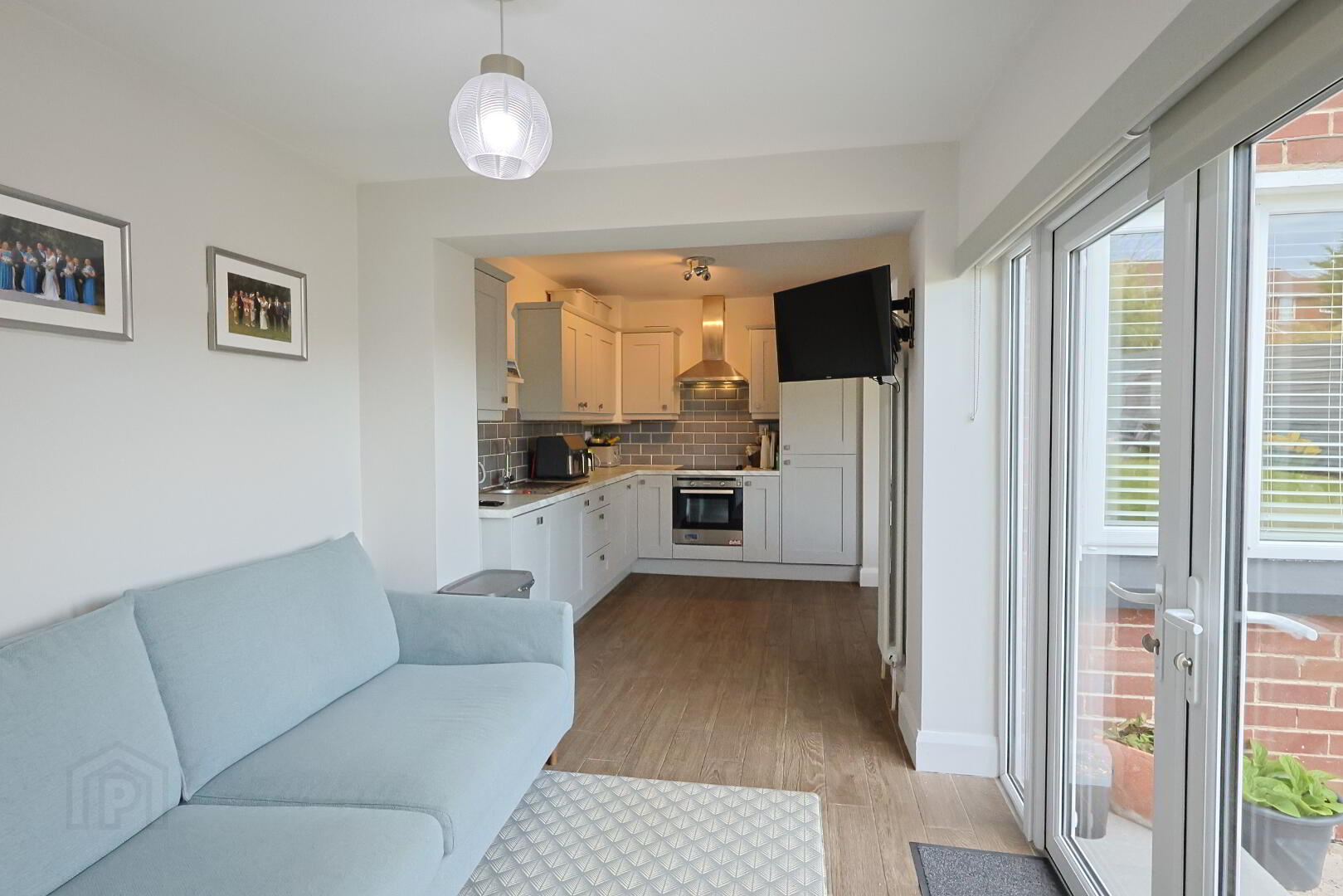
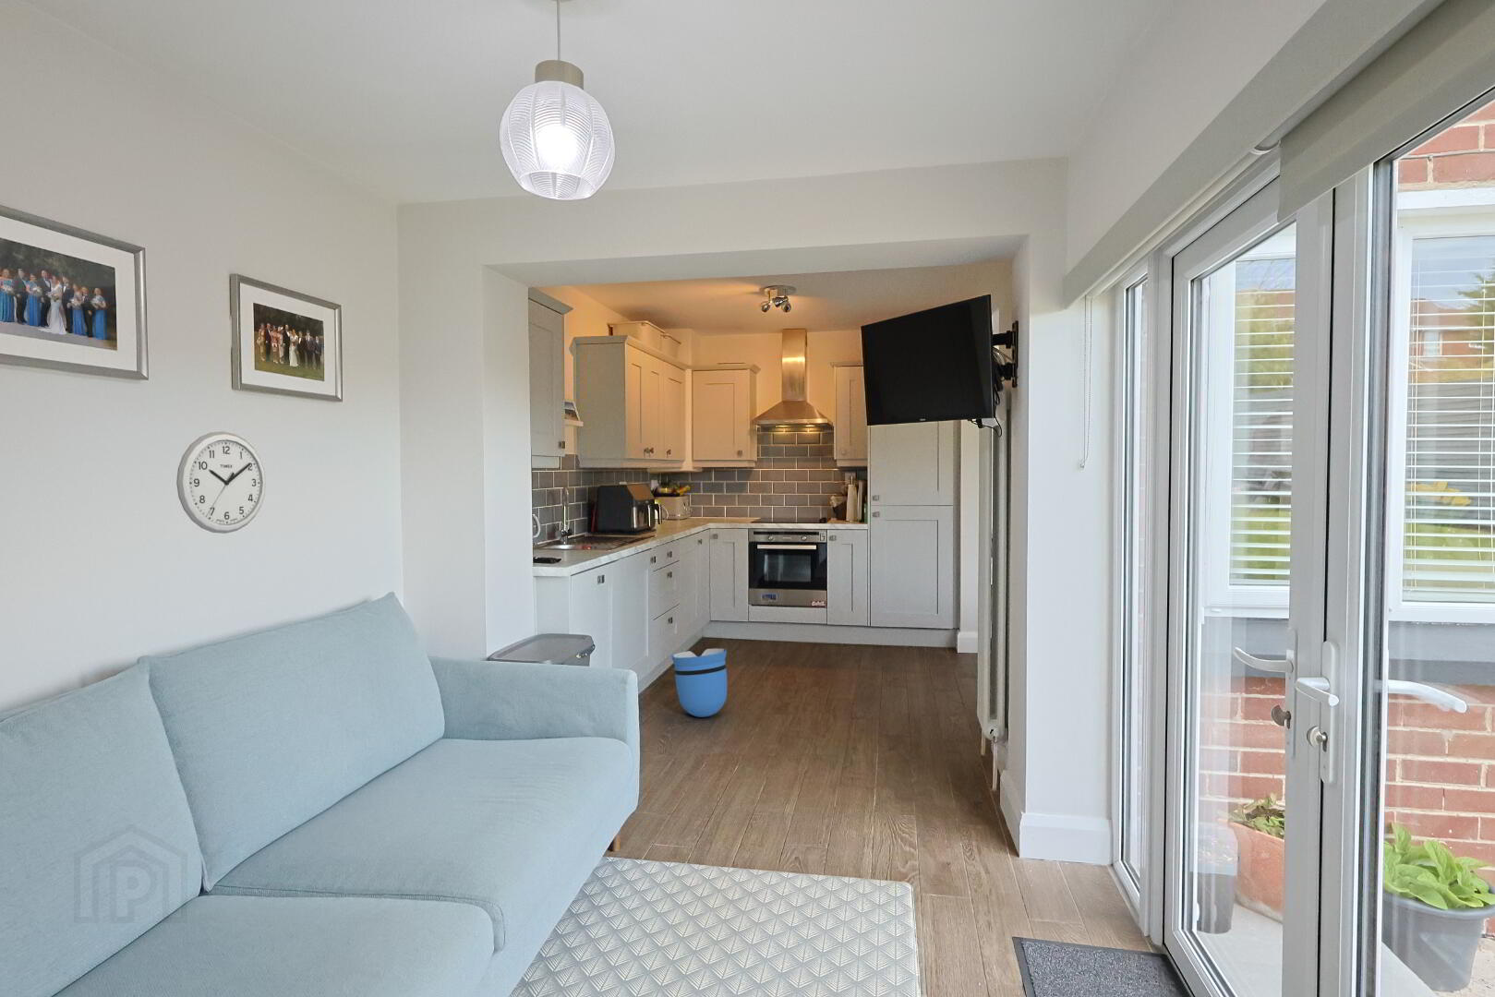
+ sun visor (699, 682)
+ wall clock (225, 482)
